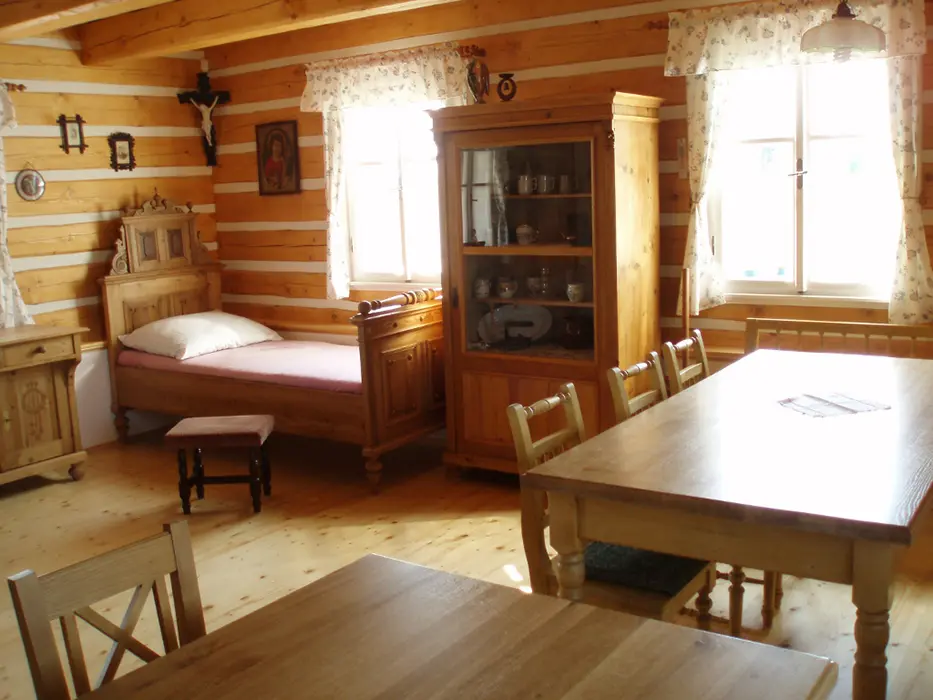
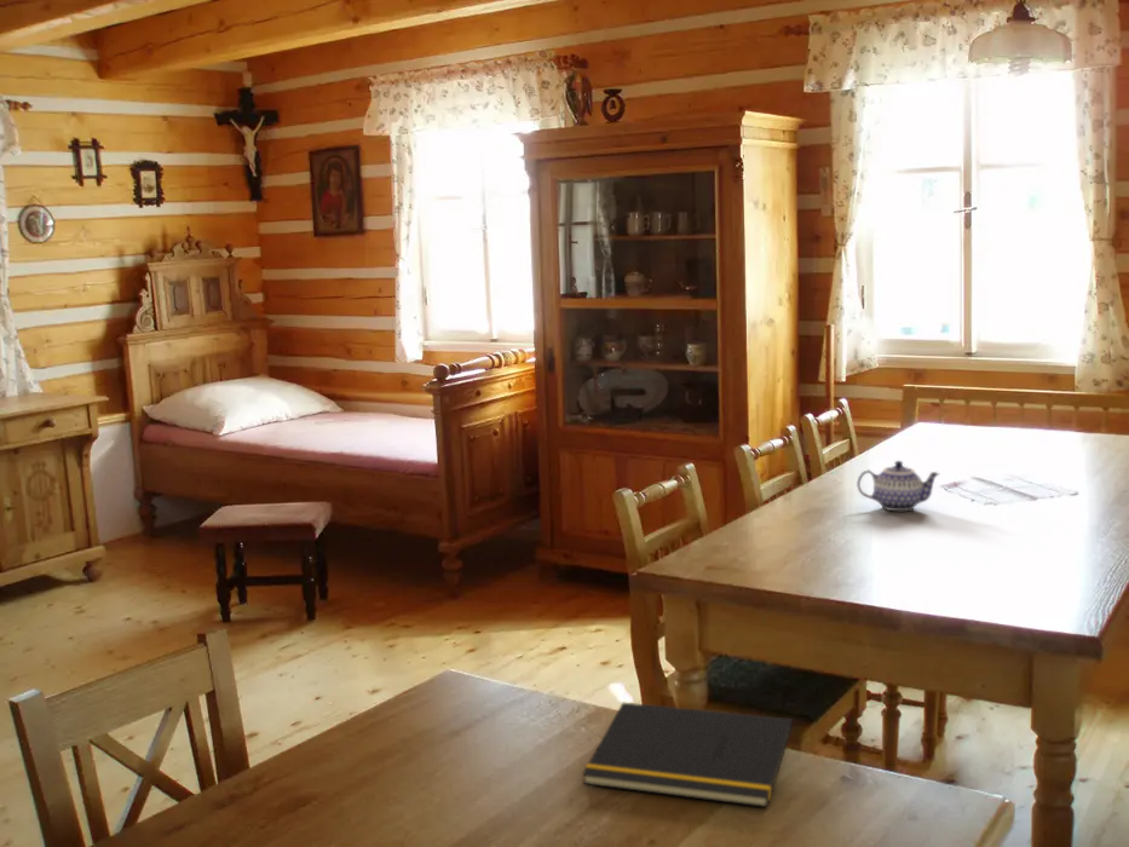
+ notepad (689, 750)
+ teapot (898, 484)
